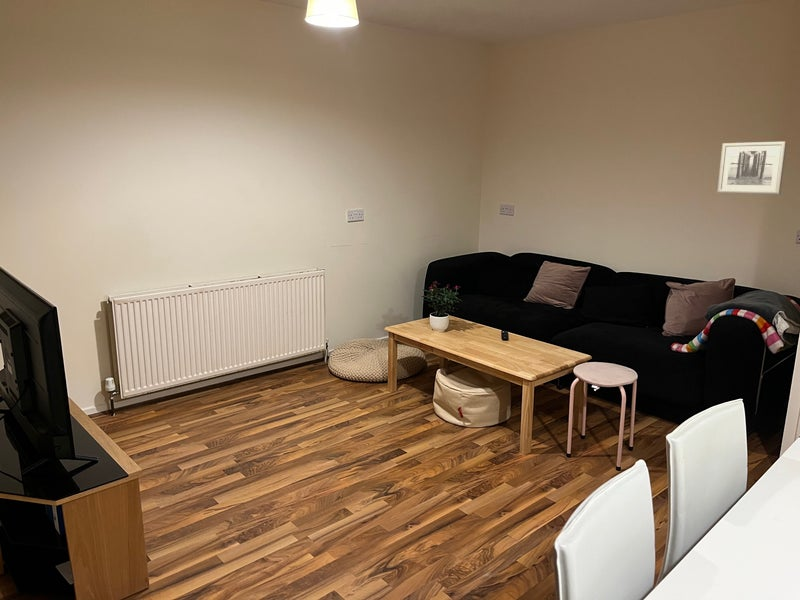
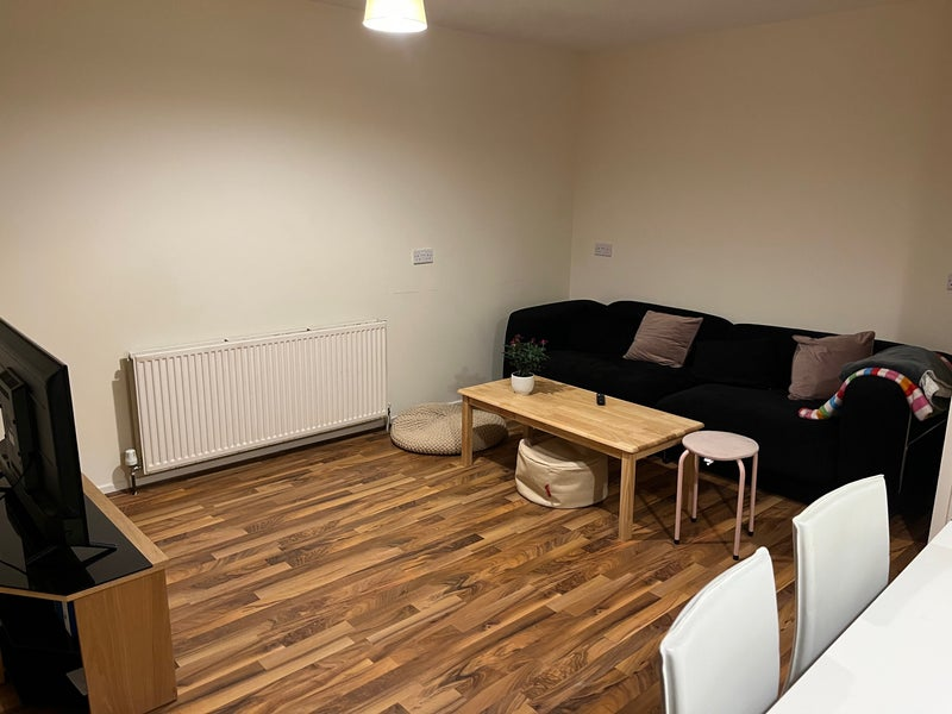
- wall art (750, 168)
